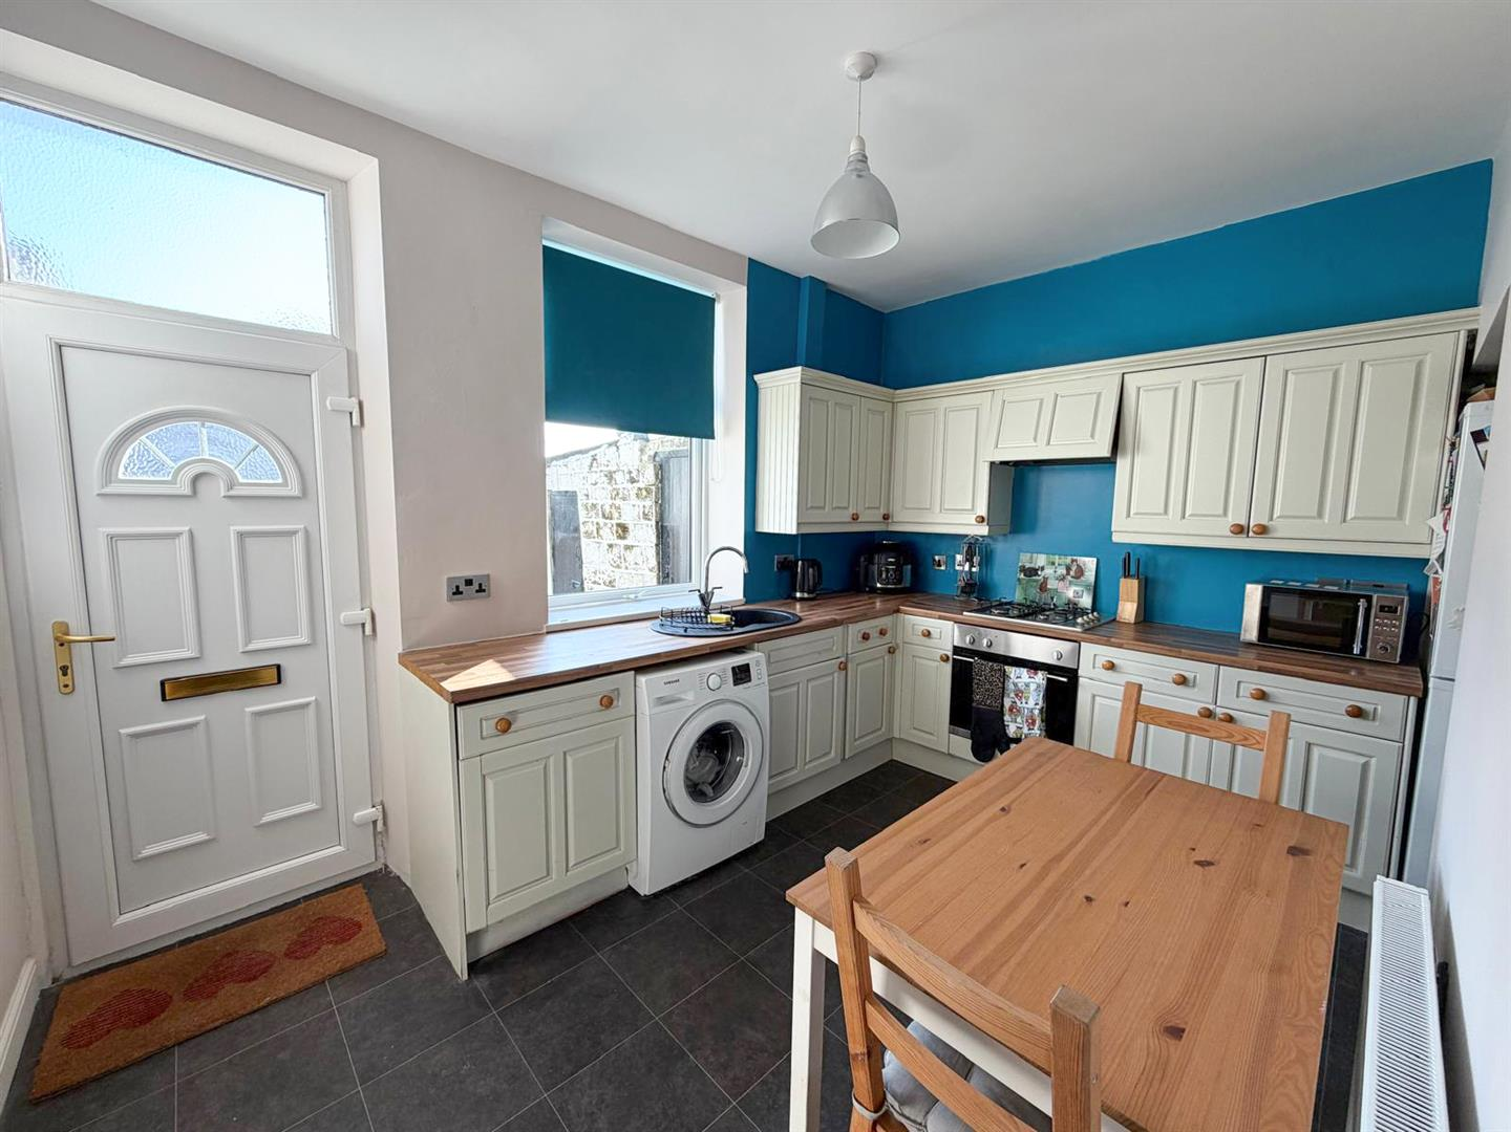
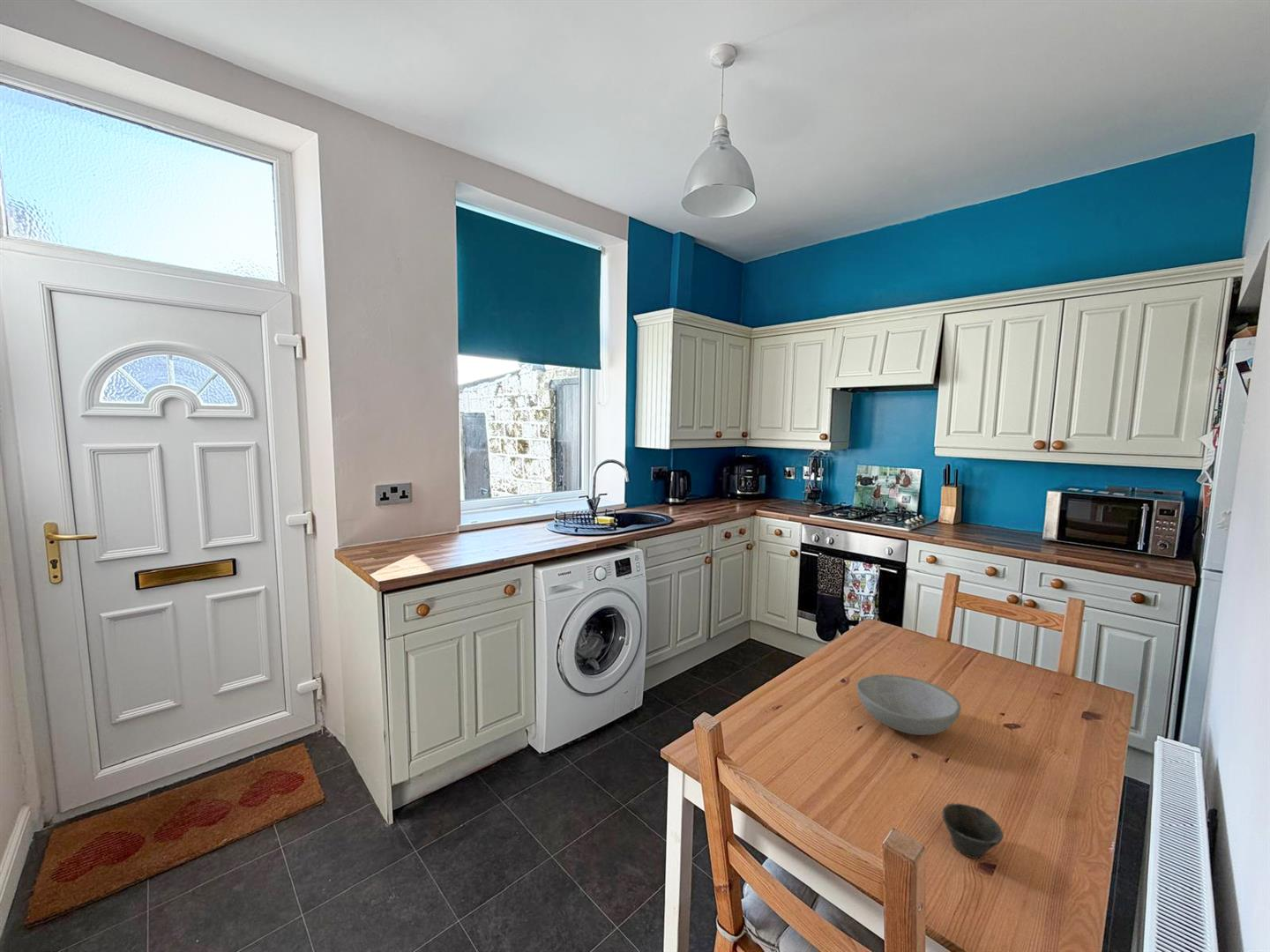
+ cup (972, 833)
+ bowl (905, 709)
